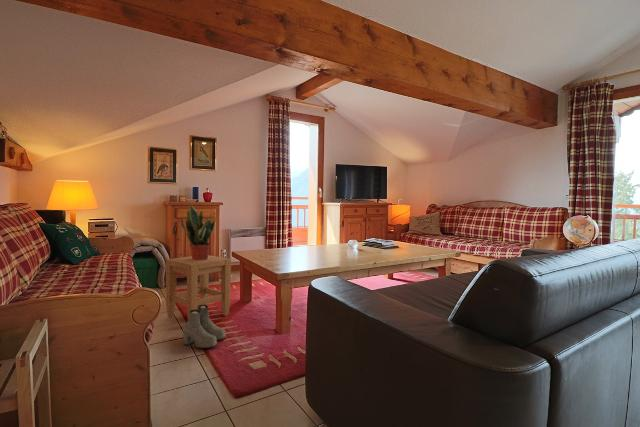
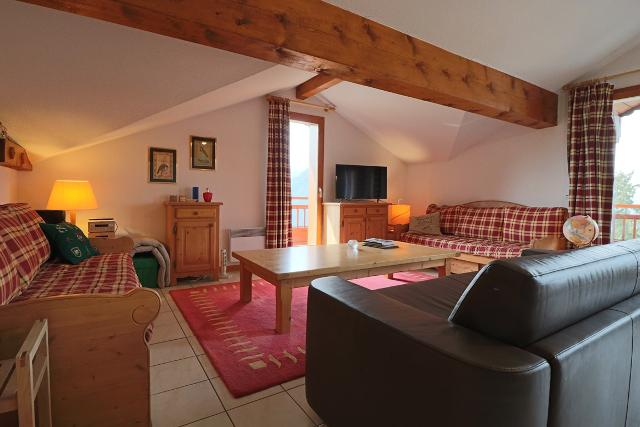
- boots (204, 324)
- stool (198, 288)
- potted plant (203, 230)
